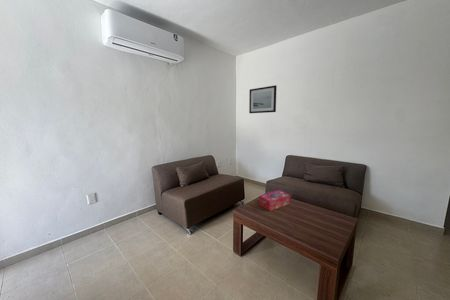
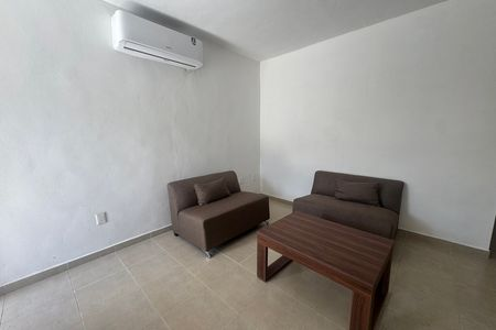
- wall art (262, 100)
- tissue box (274, 199)
